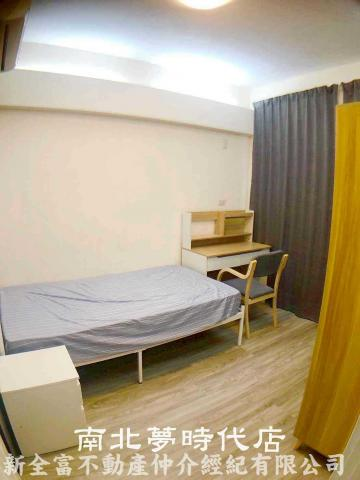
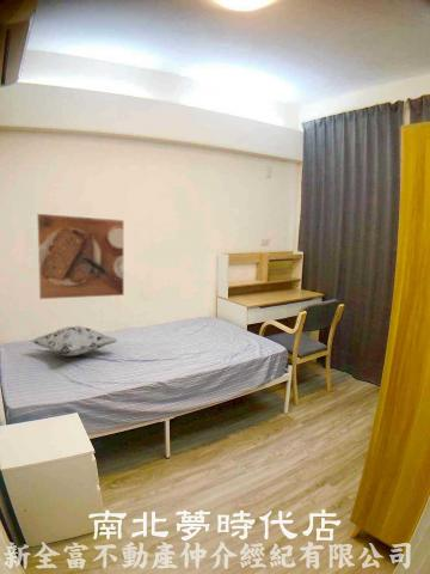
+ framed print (82, 257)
+ decorative pillow (74, 341)
